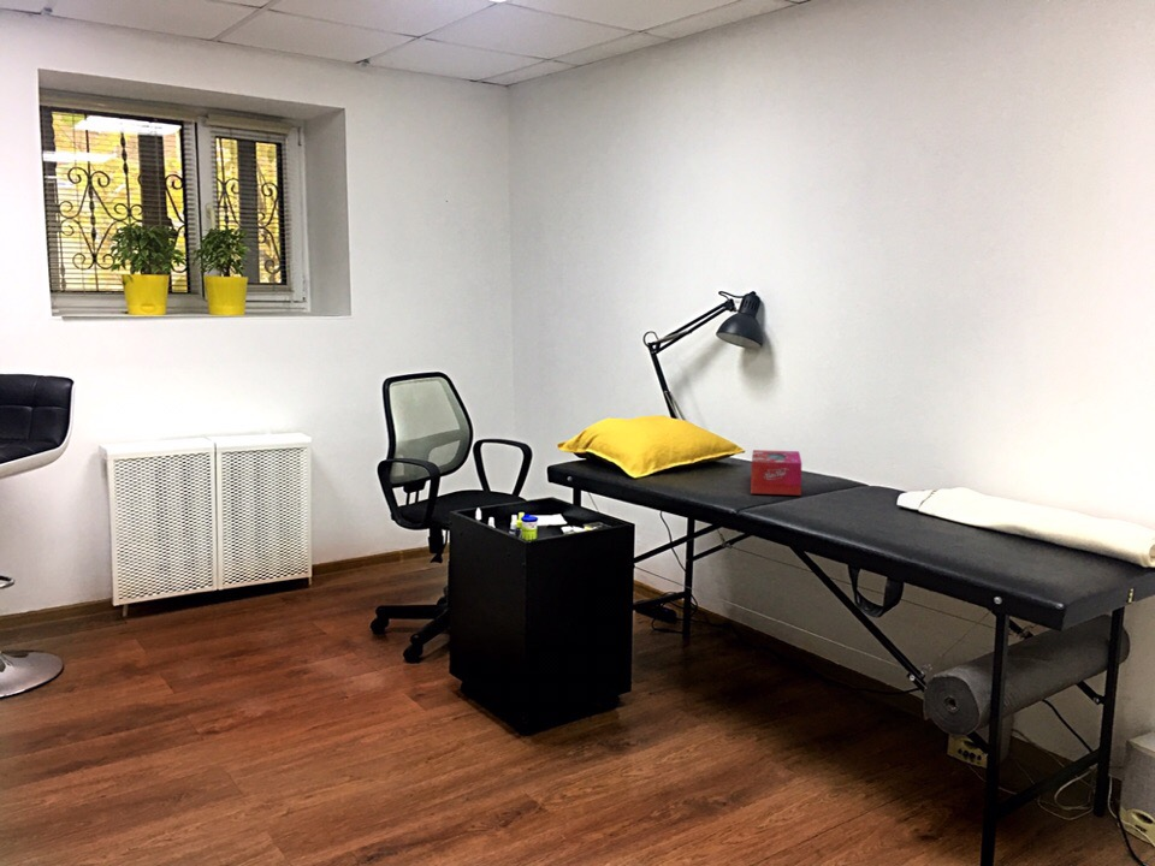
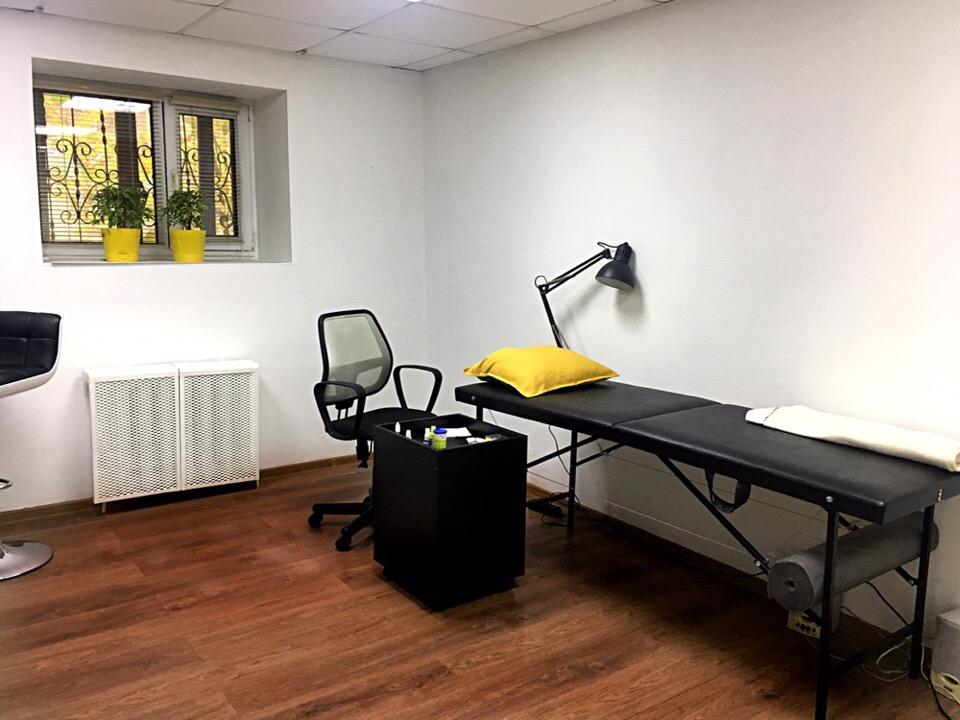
- tissue box (775, 471)
